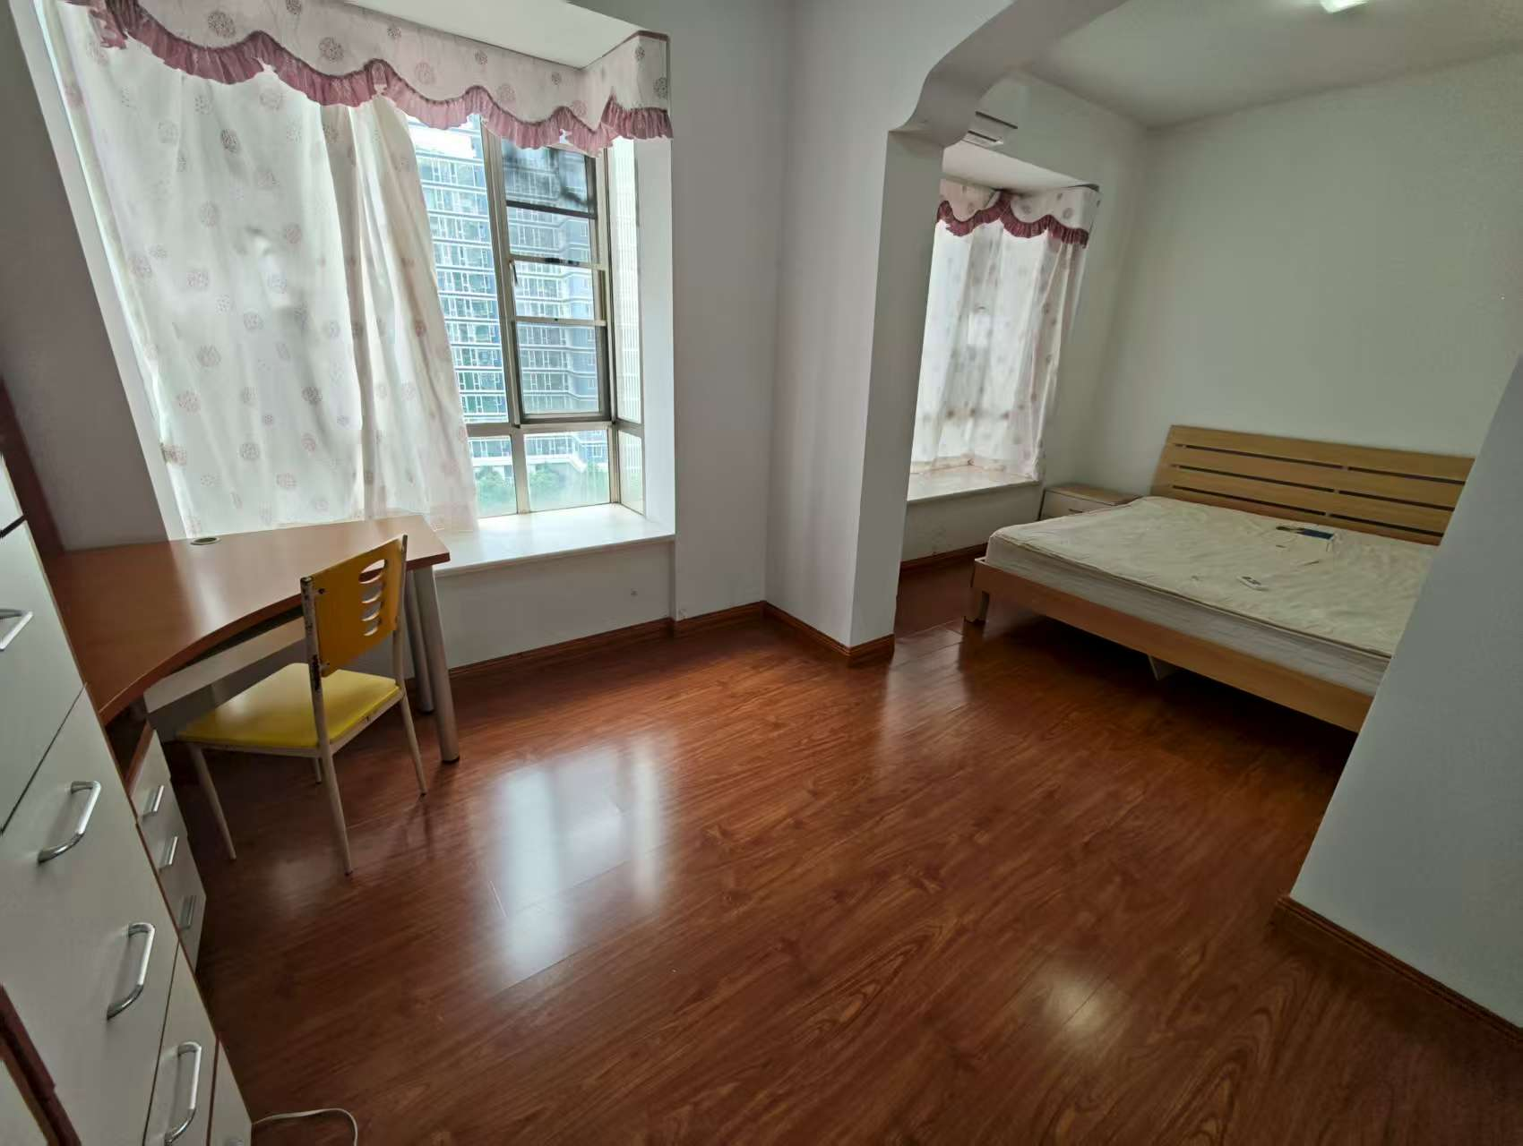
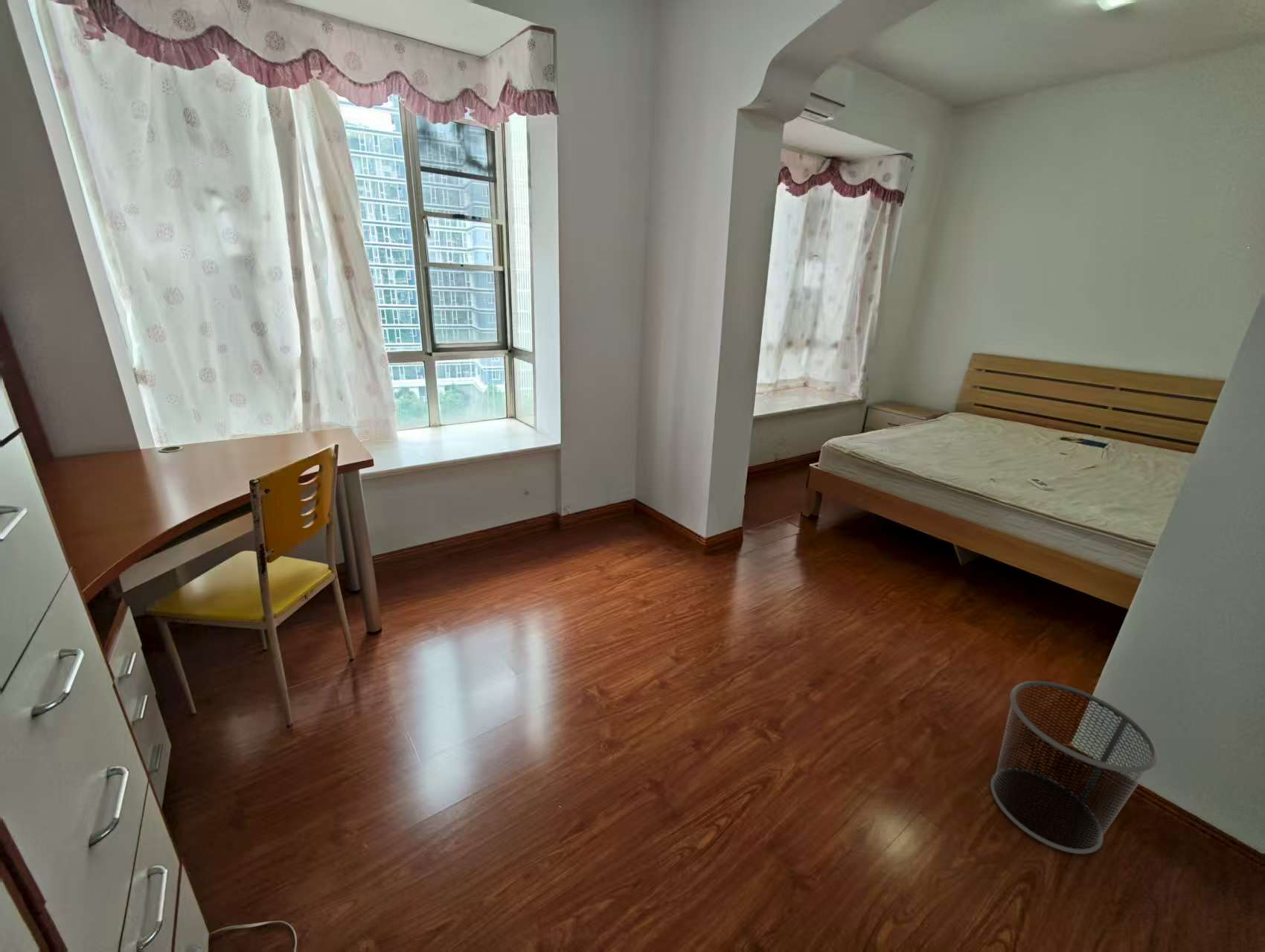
+ waste bin (1061, 766)
